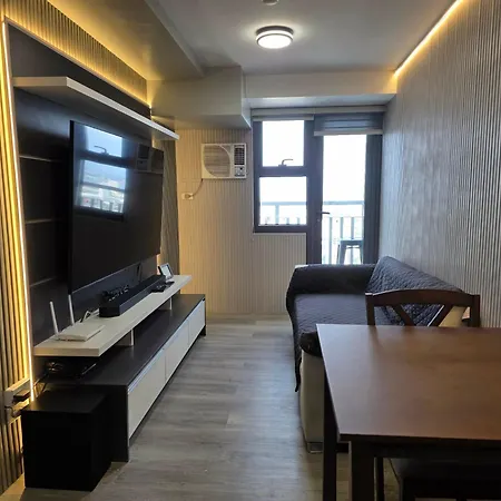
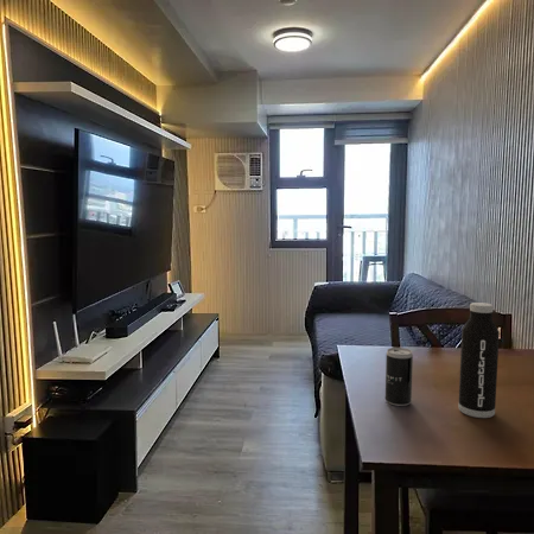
+ water bottle (478, 358)
+ beverage can (399, 376)
